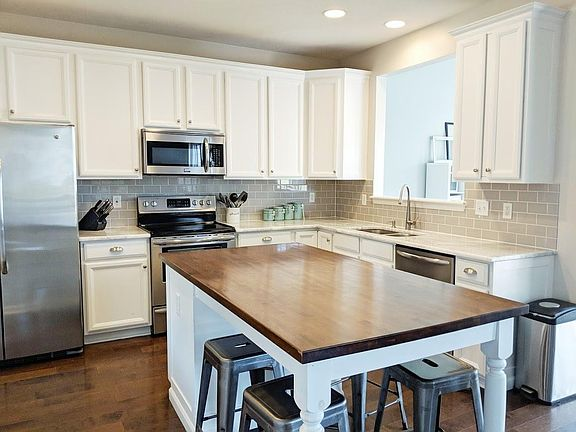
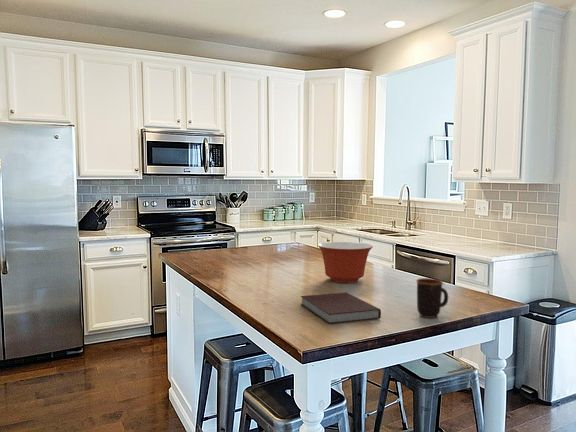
+ mug (433, 297)
+ mixing bowl (344, 262)
+ notebook (338, 306)
